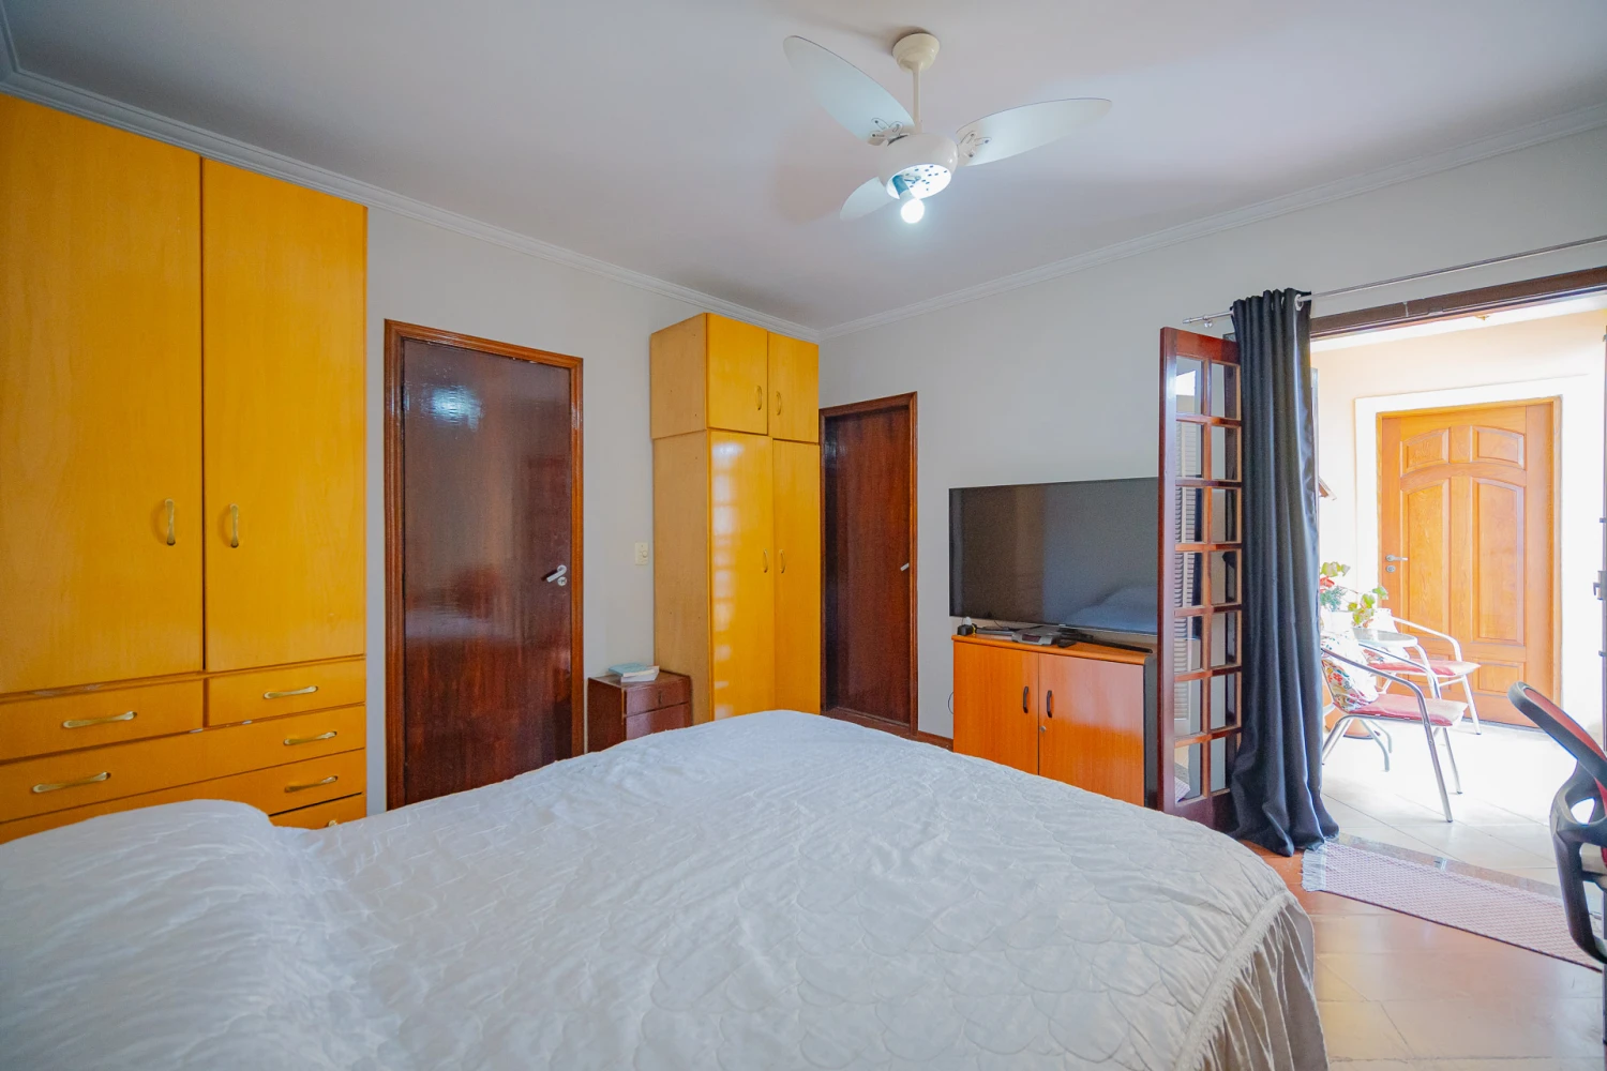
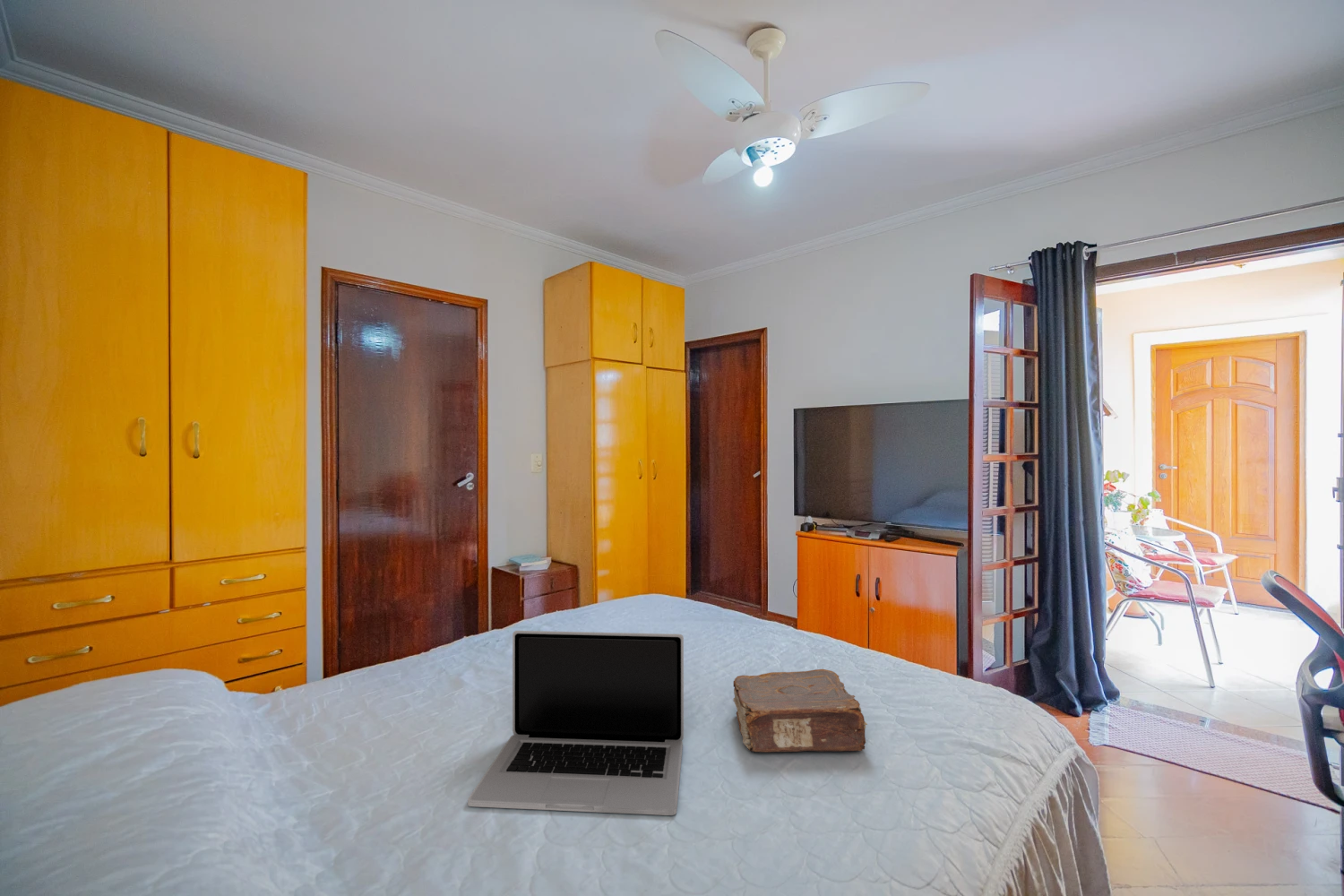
+ book (796, 708)
+ laptop (585, 713)
